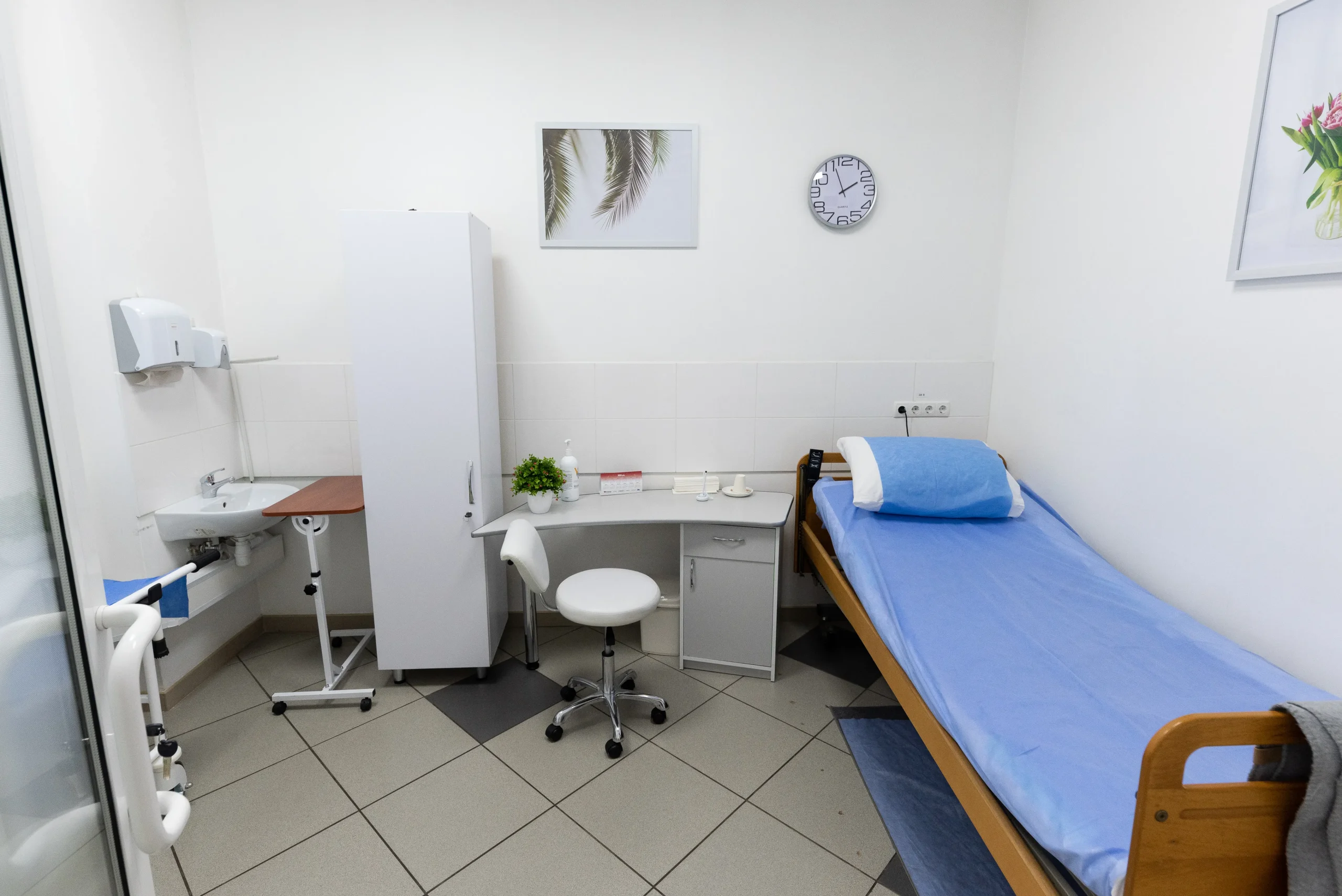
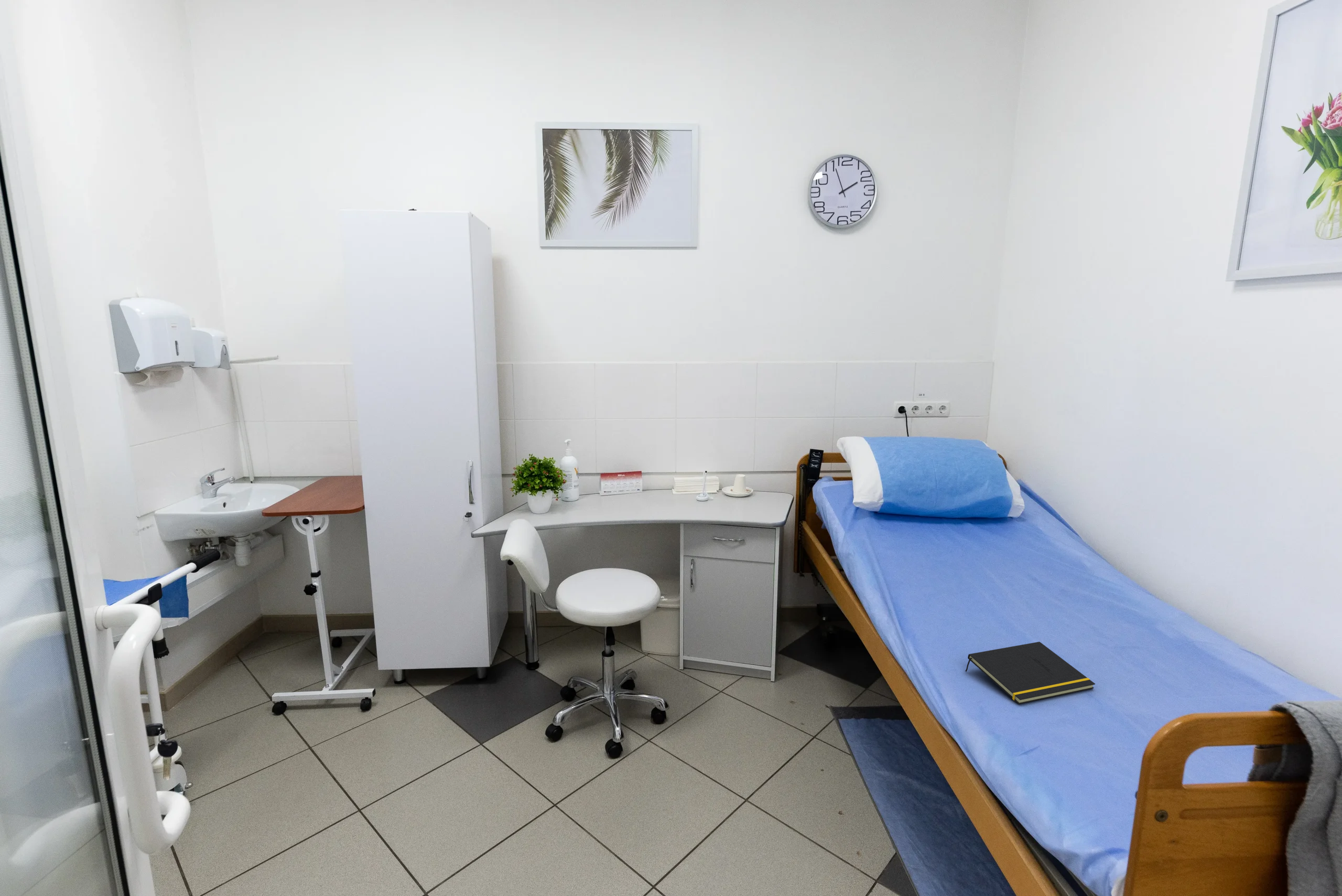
+ notepad (1030, 671)
